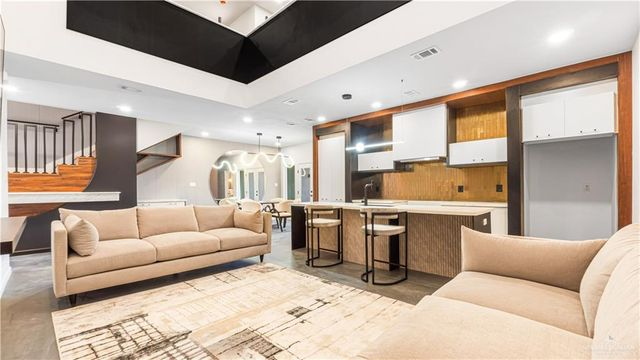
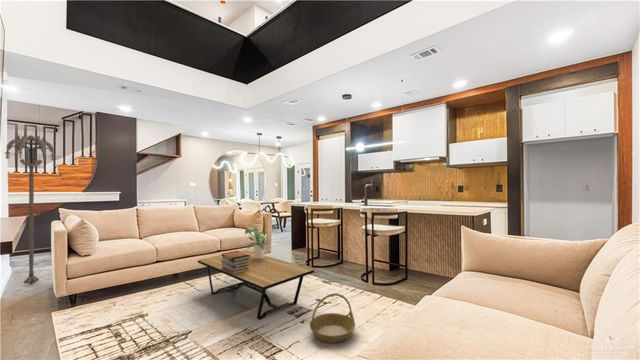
+ floor lamp (31, 209)
+ coffee table (252, 281)
+ basket (332, 313)
+ potted plant (256, 243)
+ book stack (235, 262)
